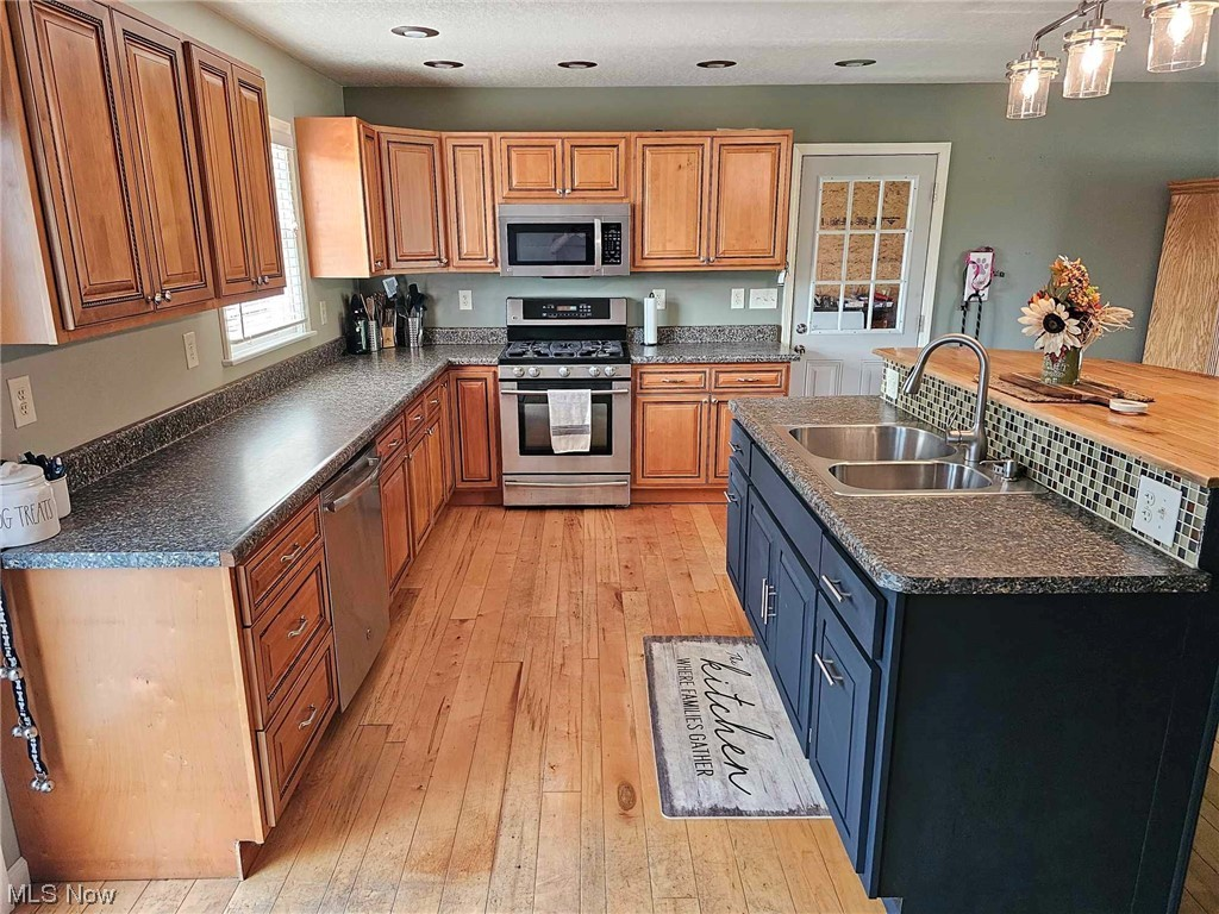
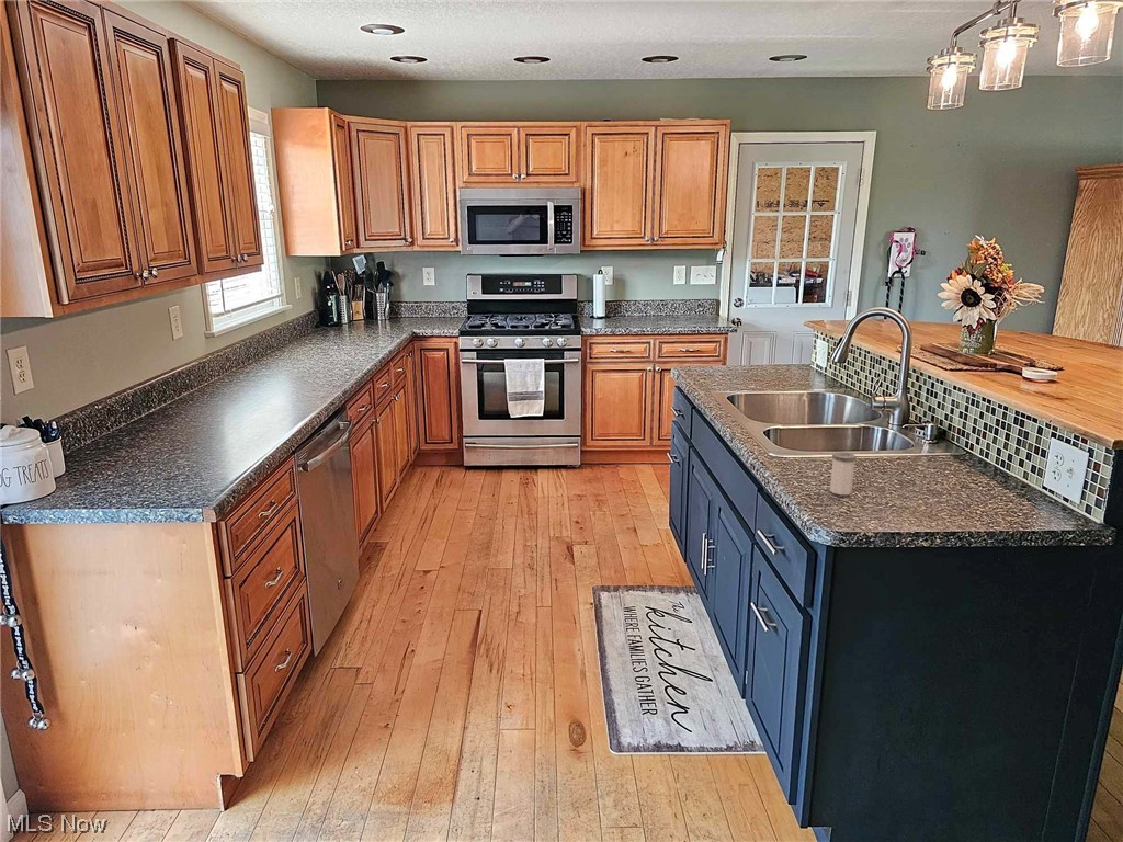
+ salt shaker (842, 474)
